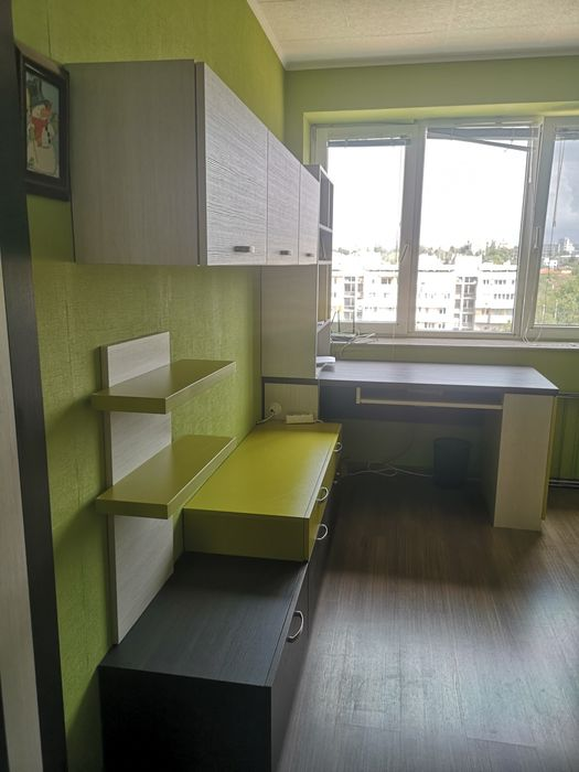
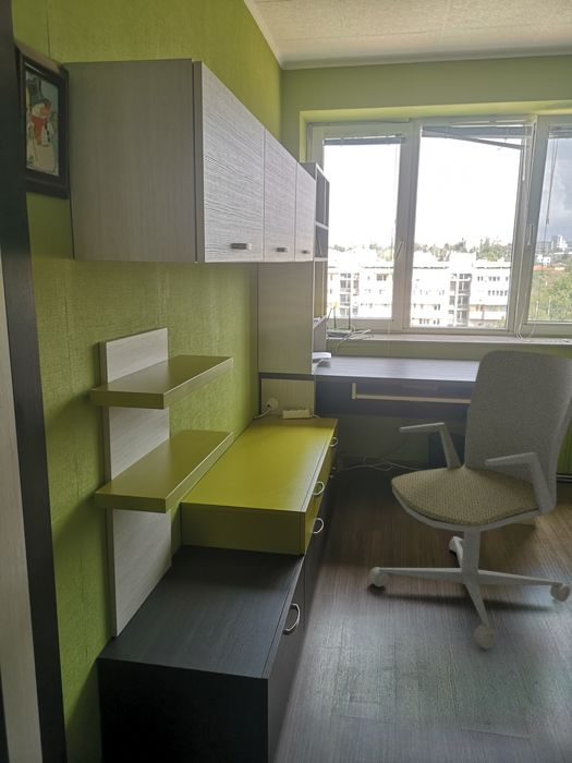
+ office chair (475, 479)
